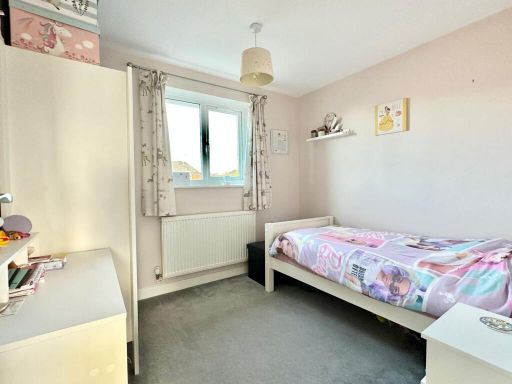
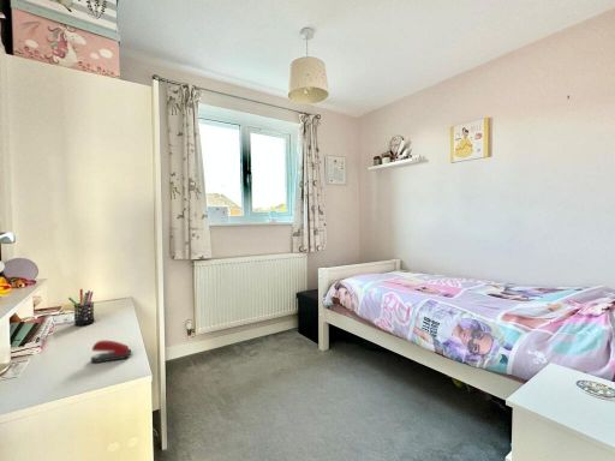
+ pen holder (80, 306)
+ stapler (111, 349)
